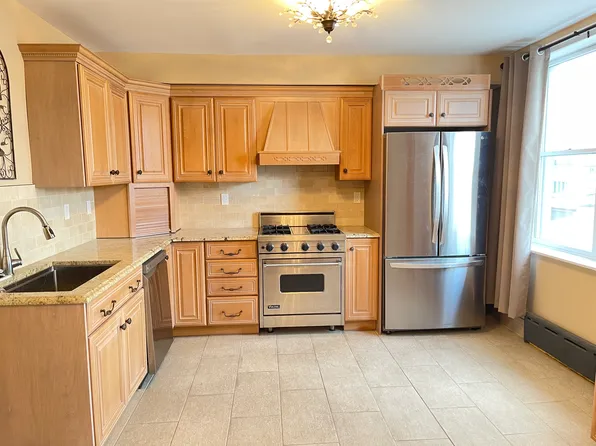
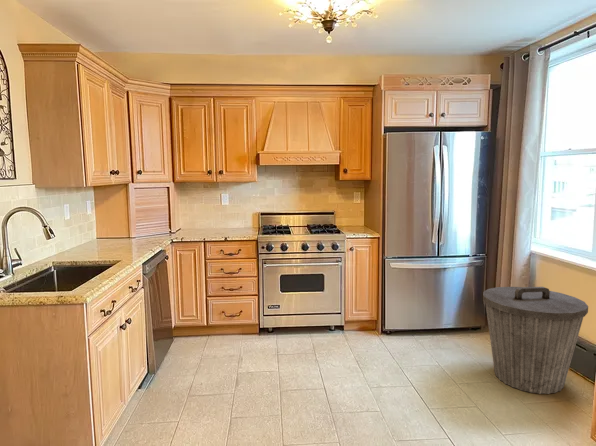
+ trash can (530, 333)
